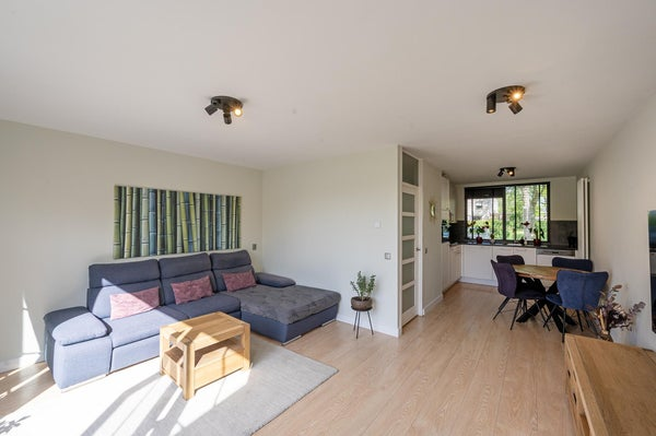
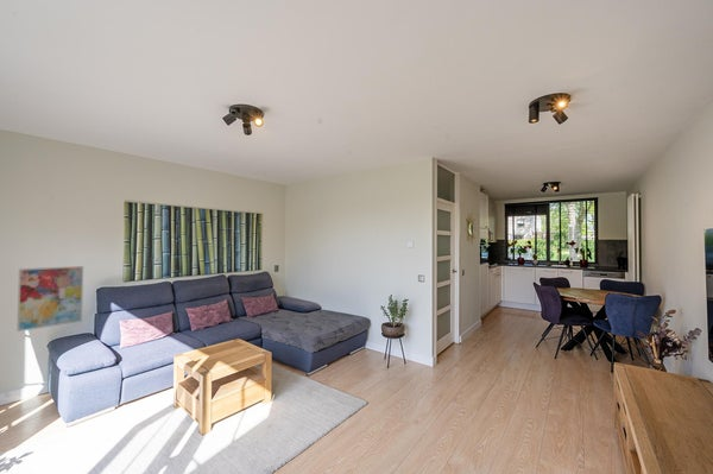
+ wall art (51, 296)
